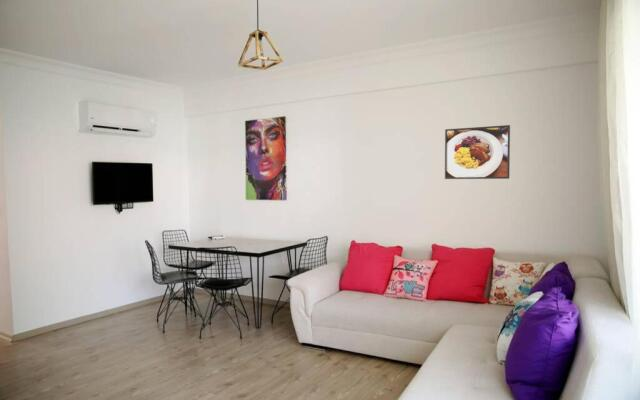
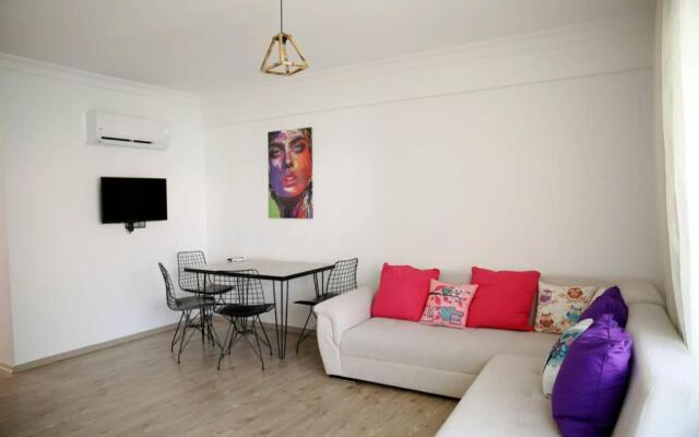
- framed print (476, 153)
